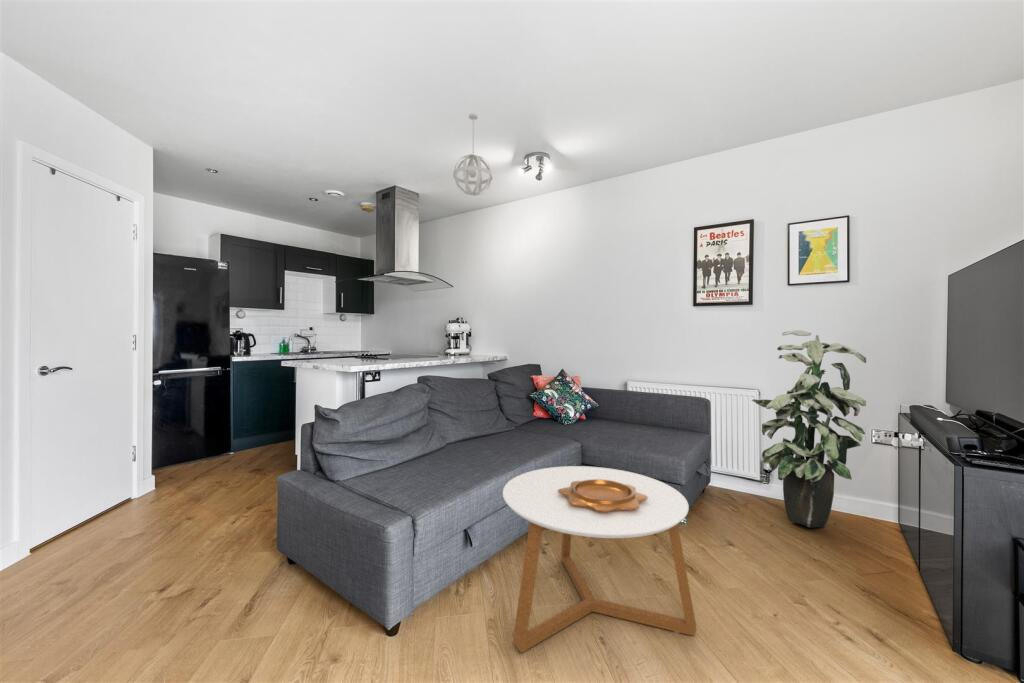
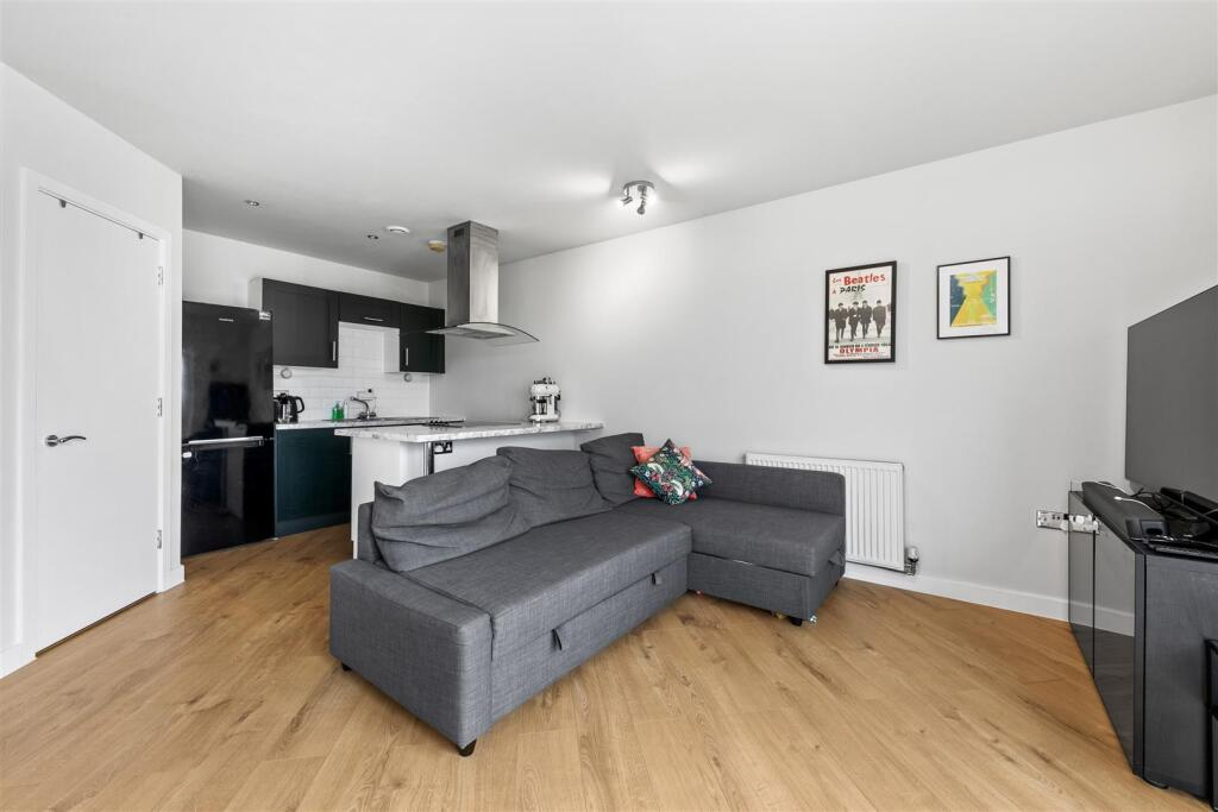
- coffee table (597, 537)
- pendant light (473, 155)
- indoor plant (805, 425)
- decorative bowl (602, 493)
